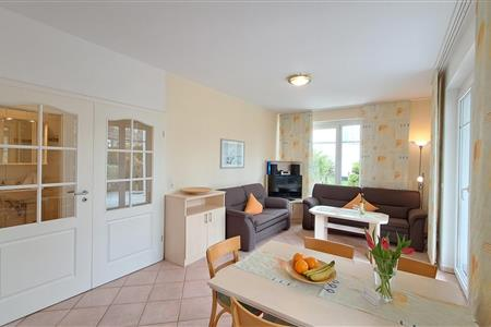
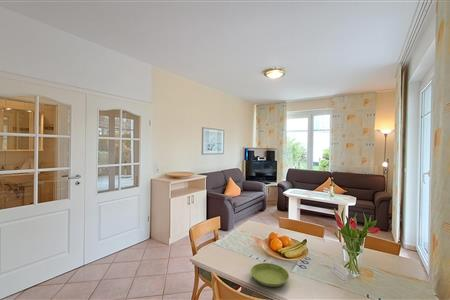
+ saucer (269, 275)
